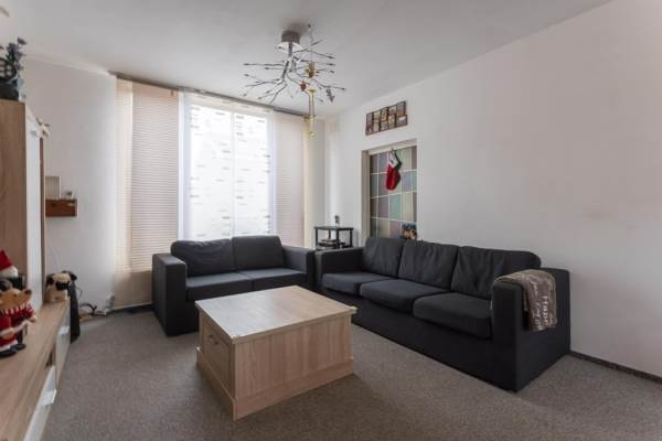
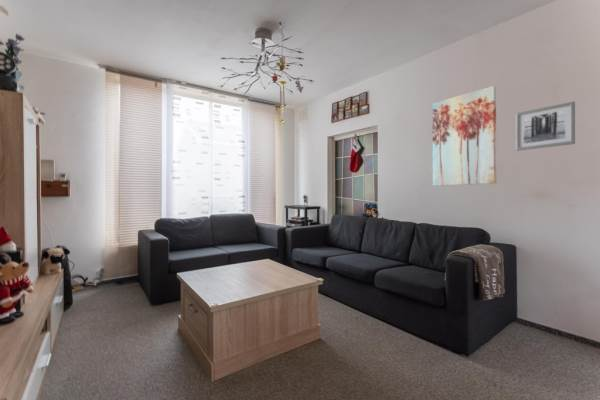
+ wall art (543, 127)
+ wall art (461, 140)
